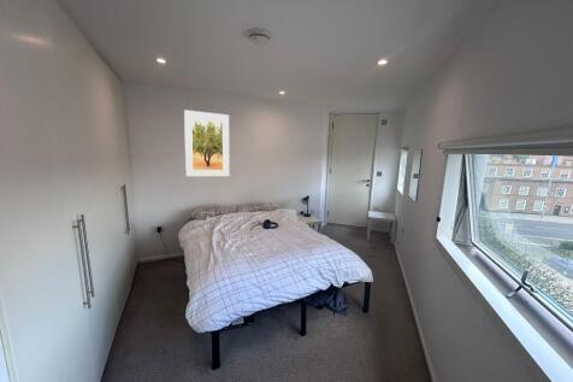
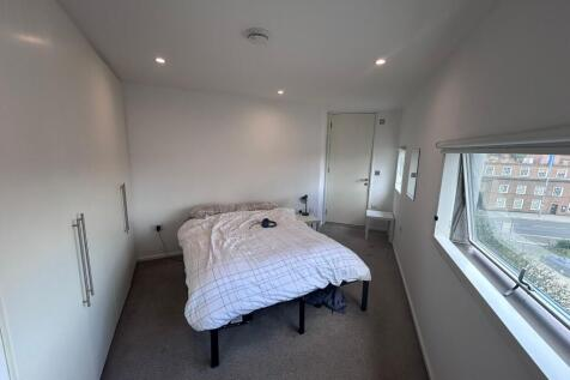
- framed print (207, 145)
